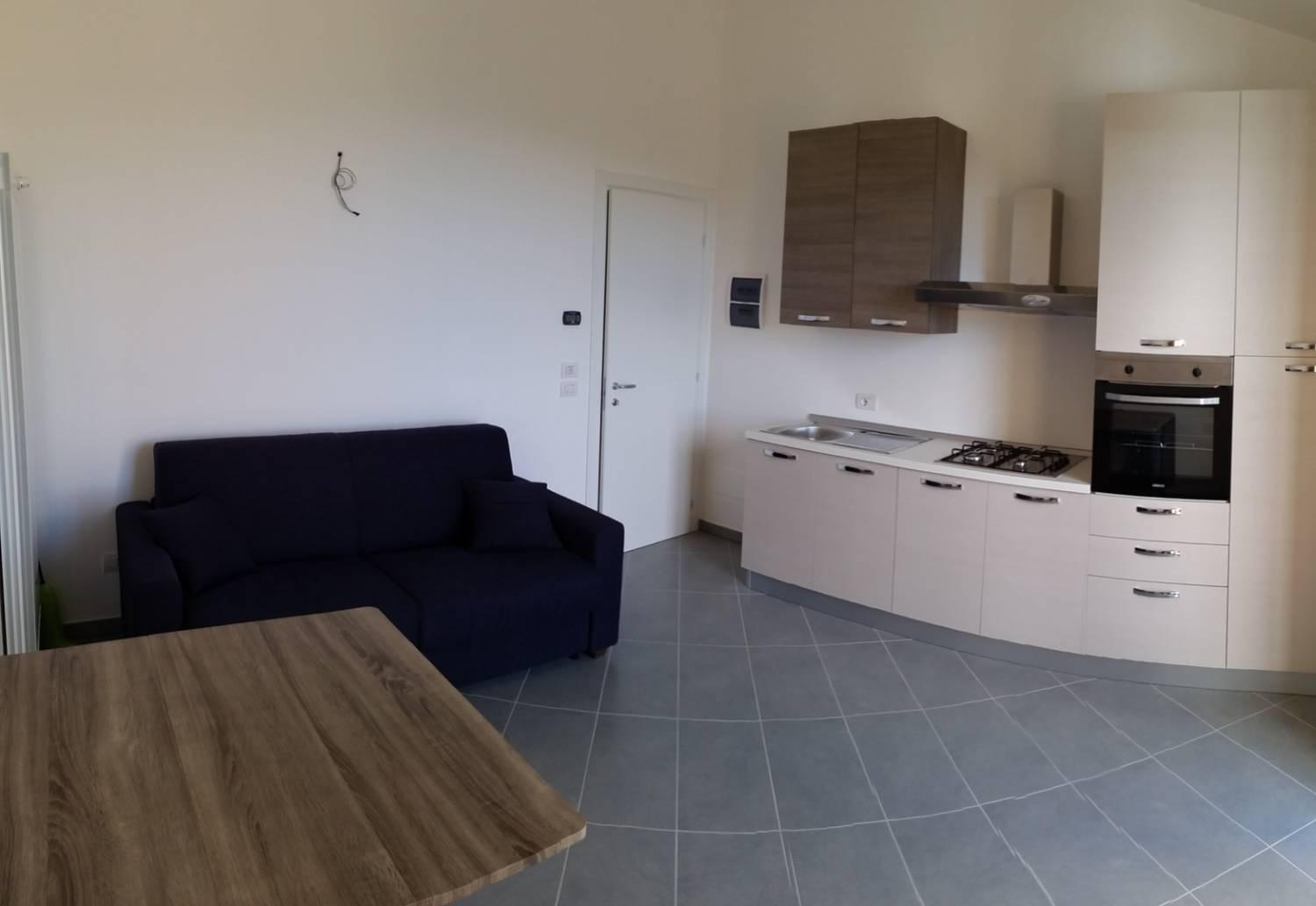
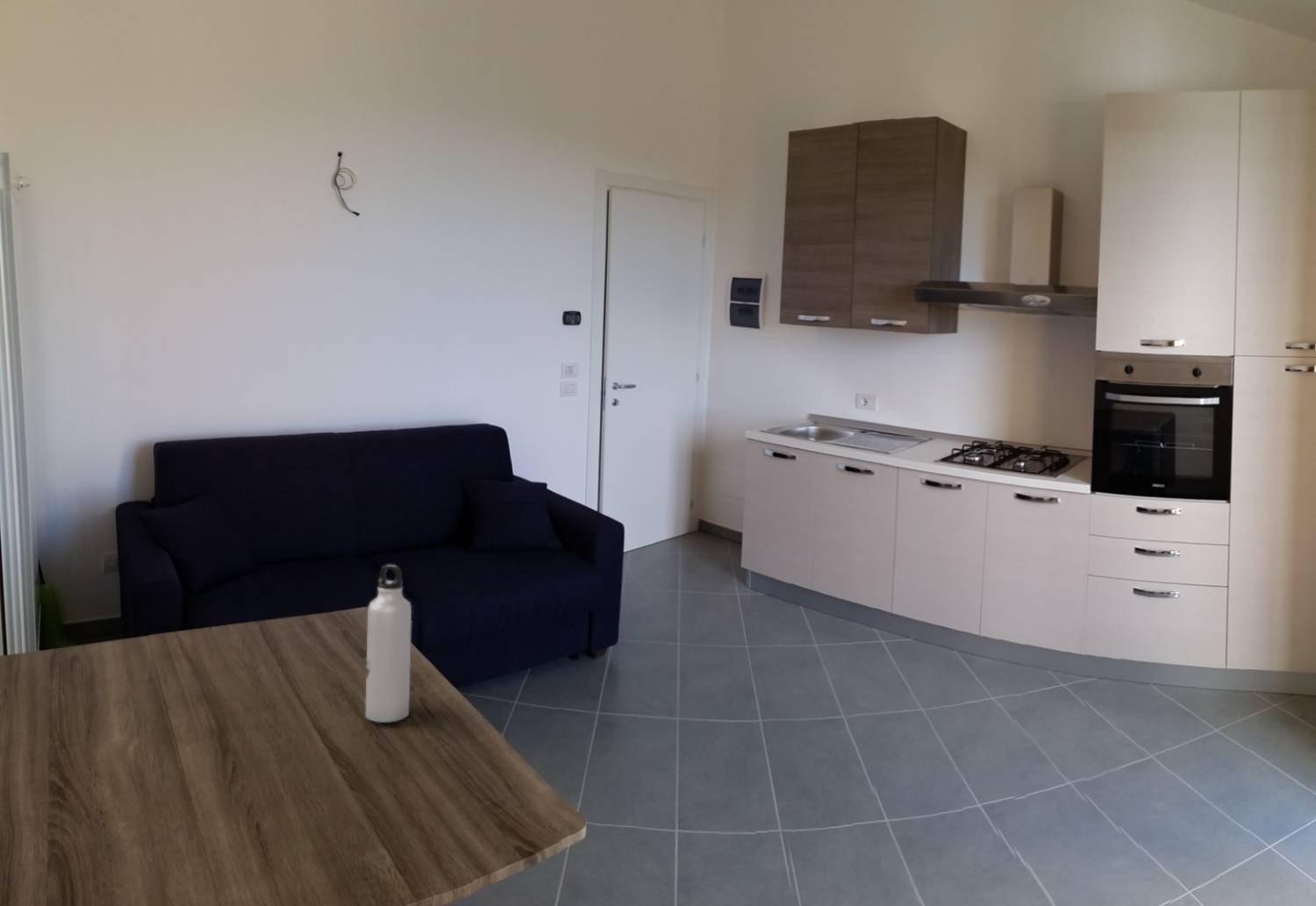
+ water bottle (389, 641)
